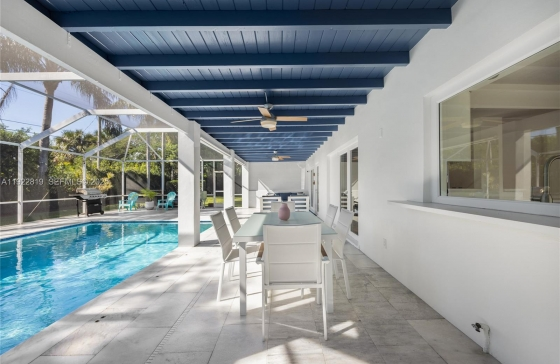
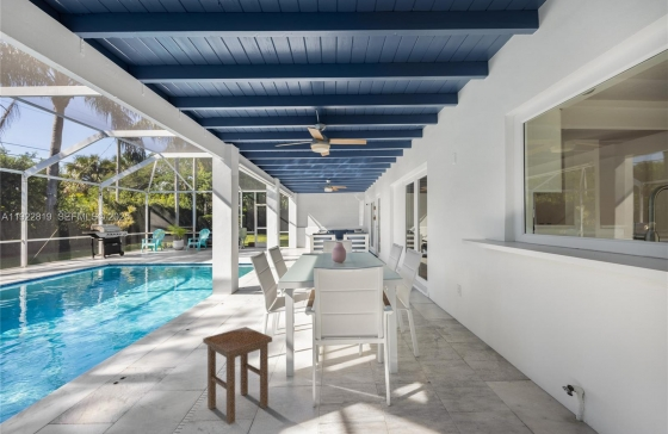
+ stool (240, 372)
